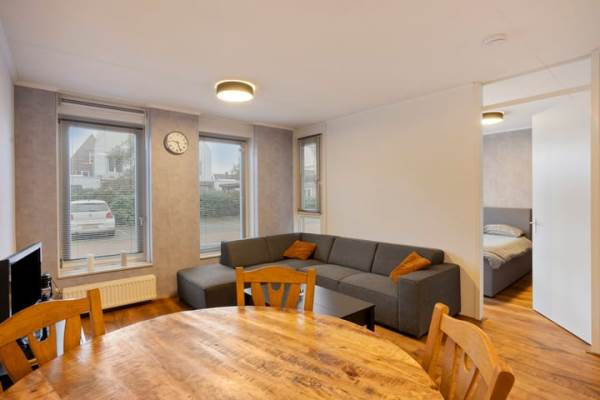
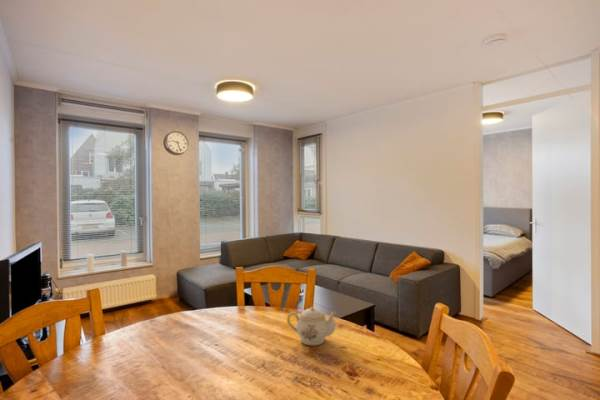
+ teapot (311, 323)
